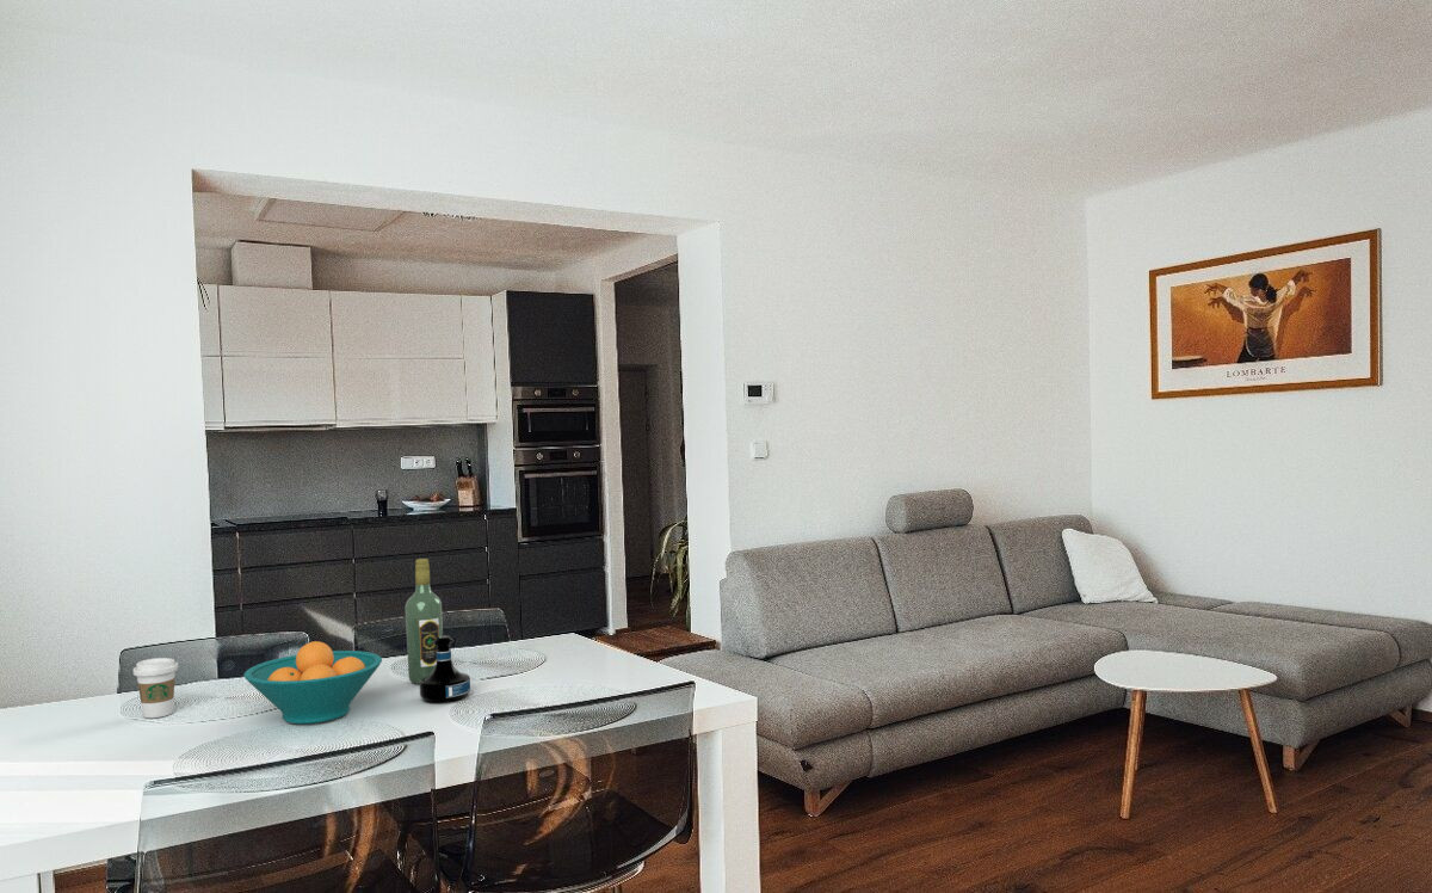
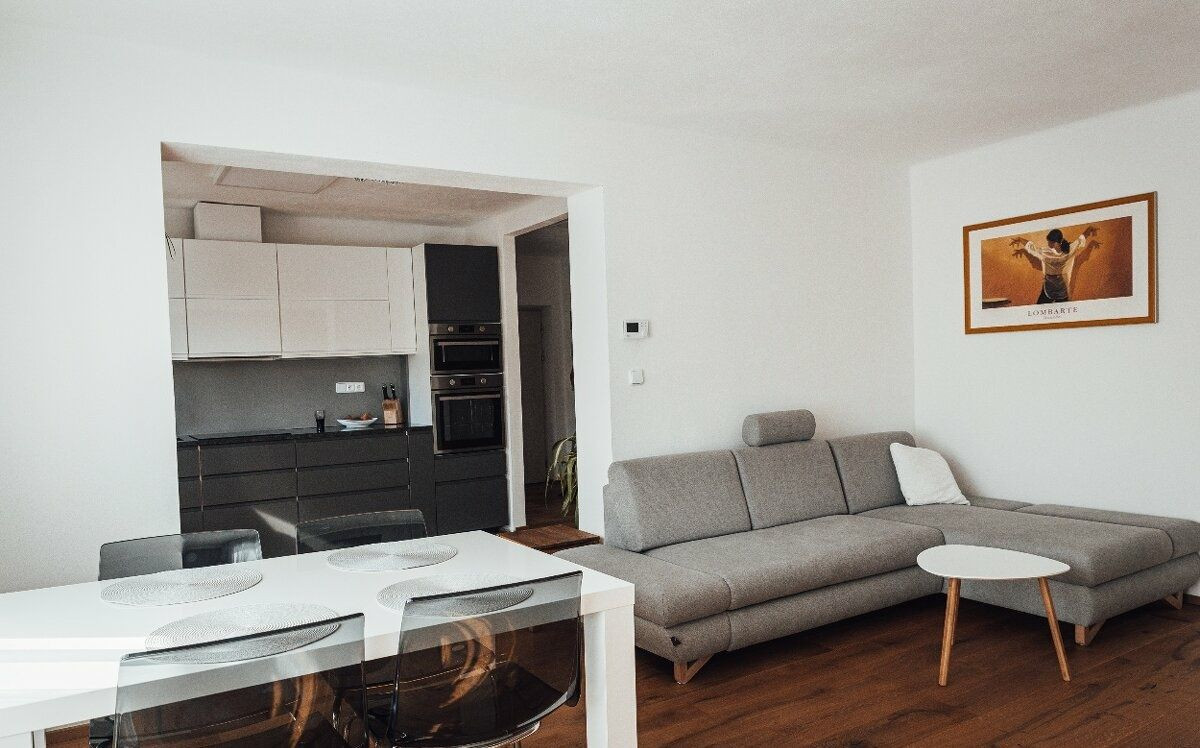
- fruit bowl (315, 678)
- wine bottle (424, 620)
- tequila bottle (444, 666)
- coffee cup (156, 688)
